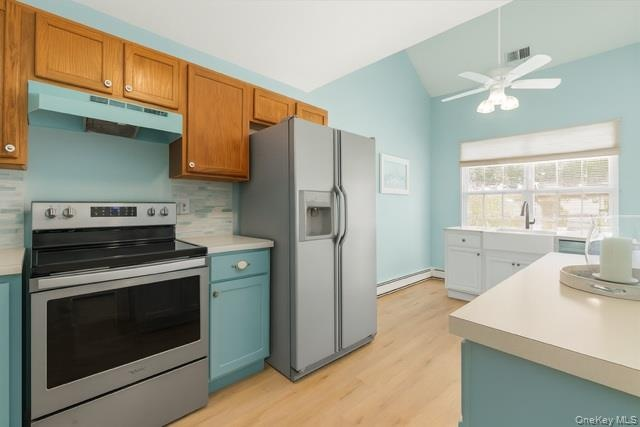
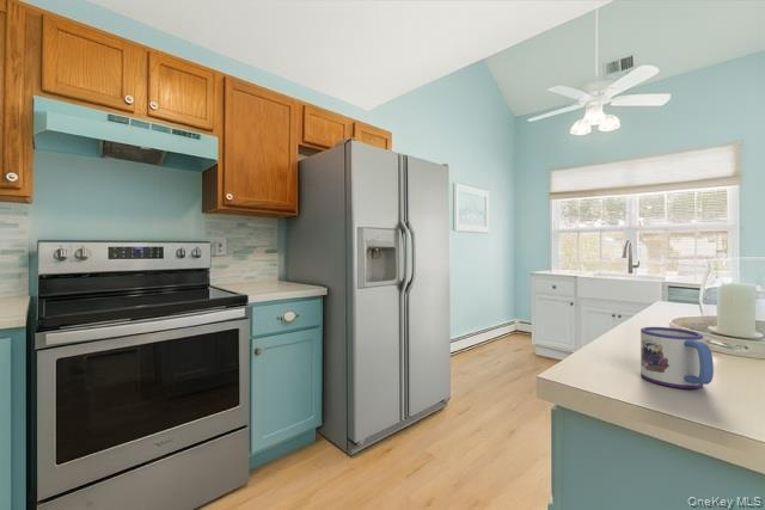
+ mug (678, 357)
